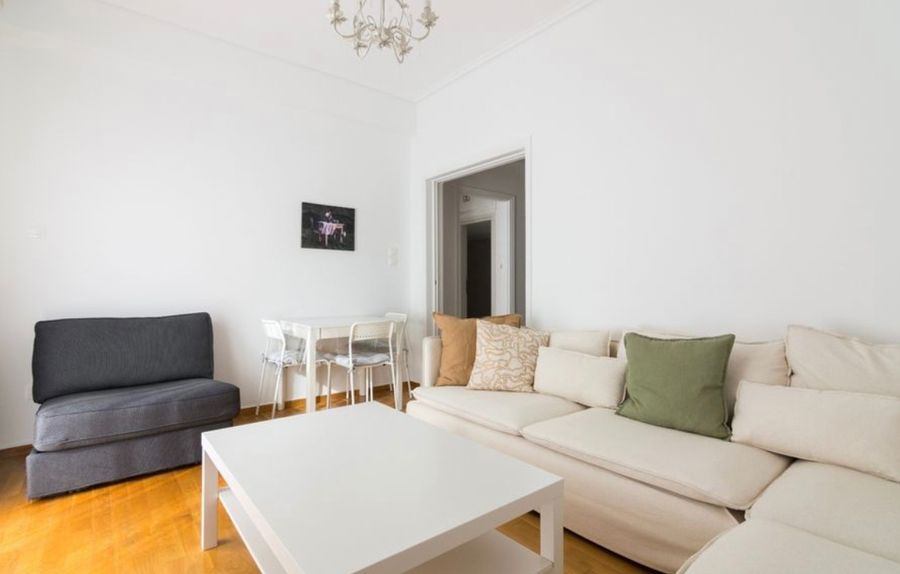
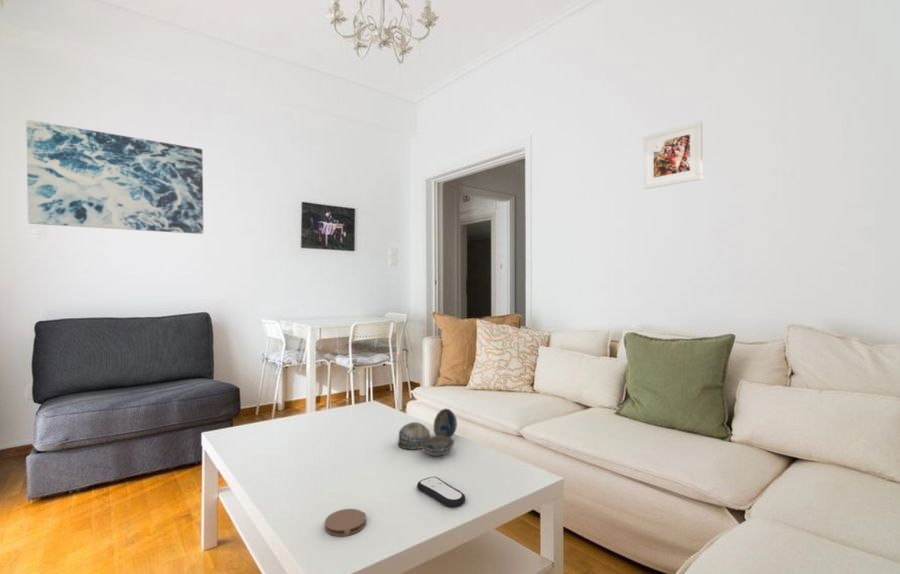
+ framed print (671, 156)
+ remote control (441, 491)
+ coaster (345, 521)
+ decorative bowl (428, 430)
+ wall art (123, 182)
